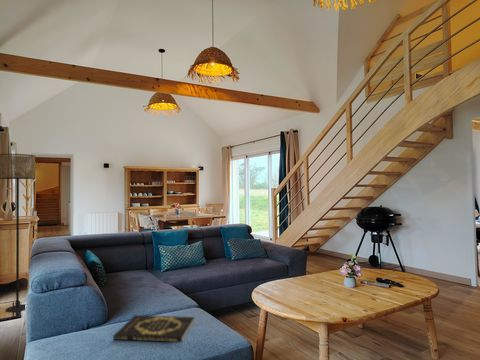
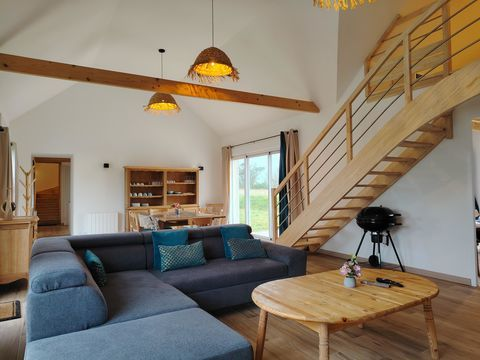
- book (156, 327)
- floor lamp (17, 231)
